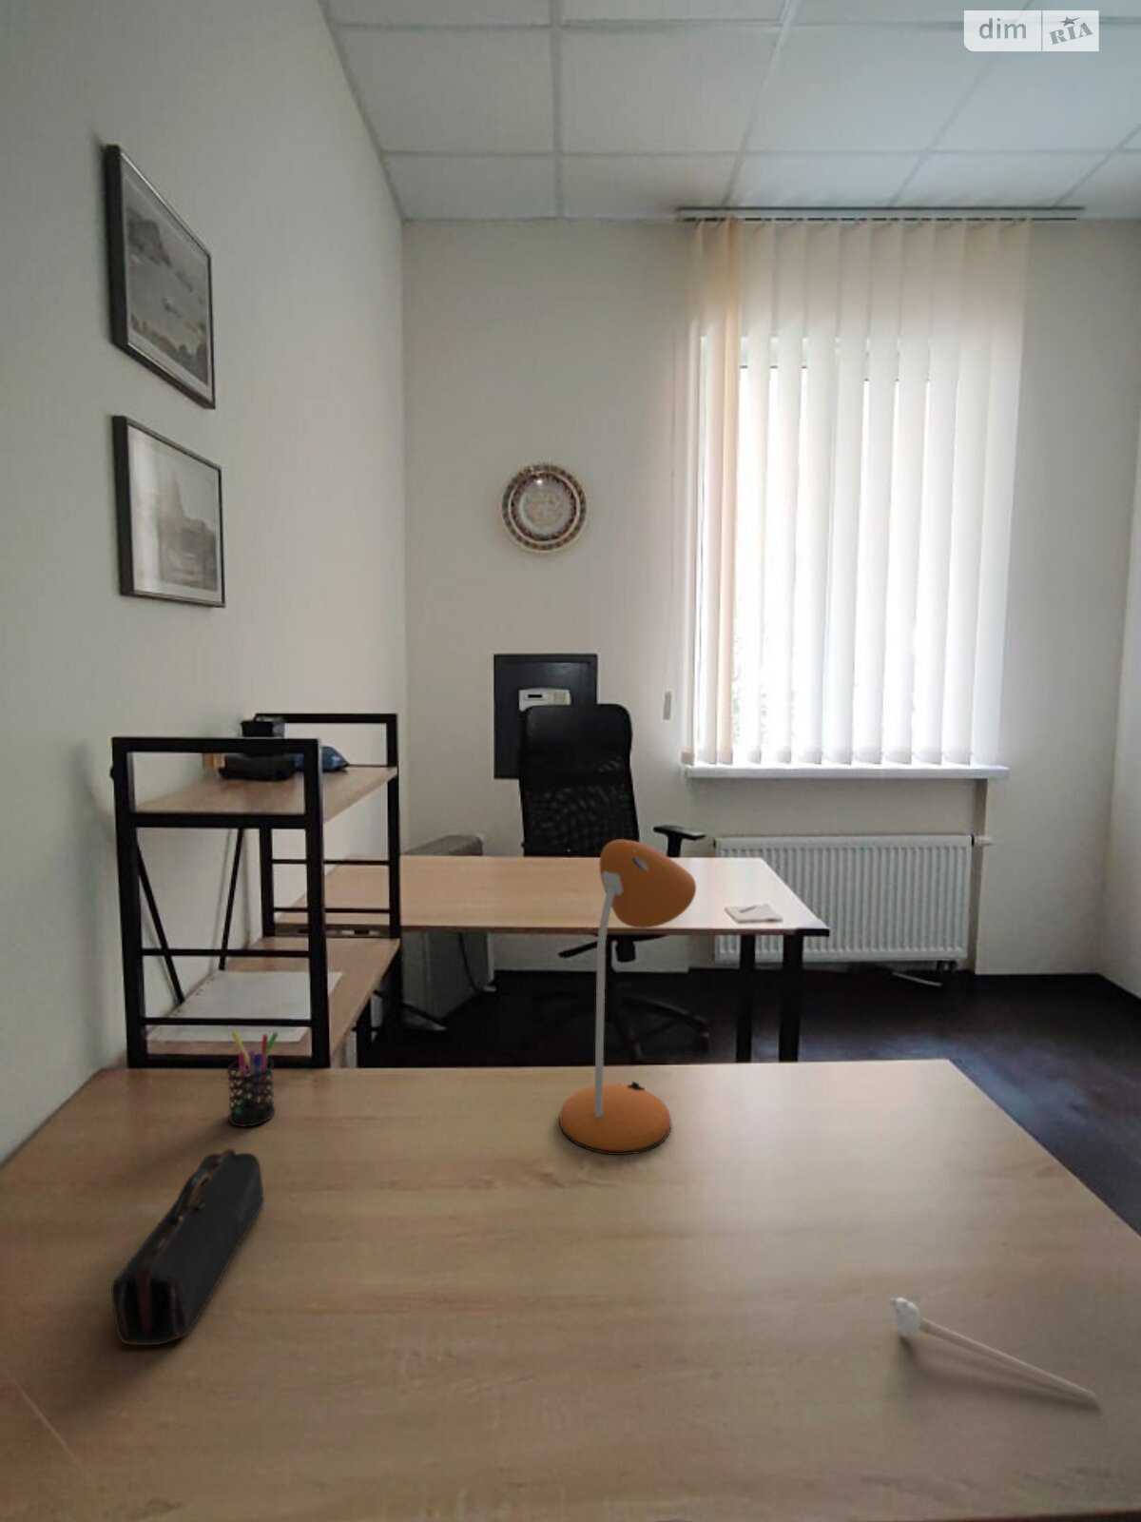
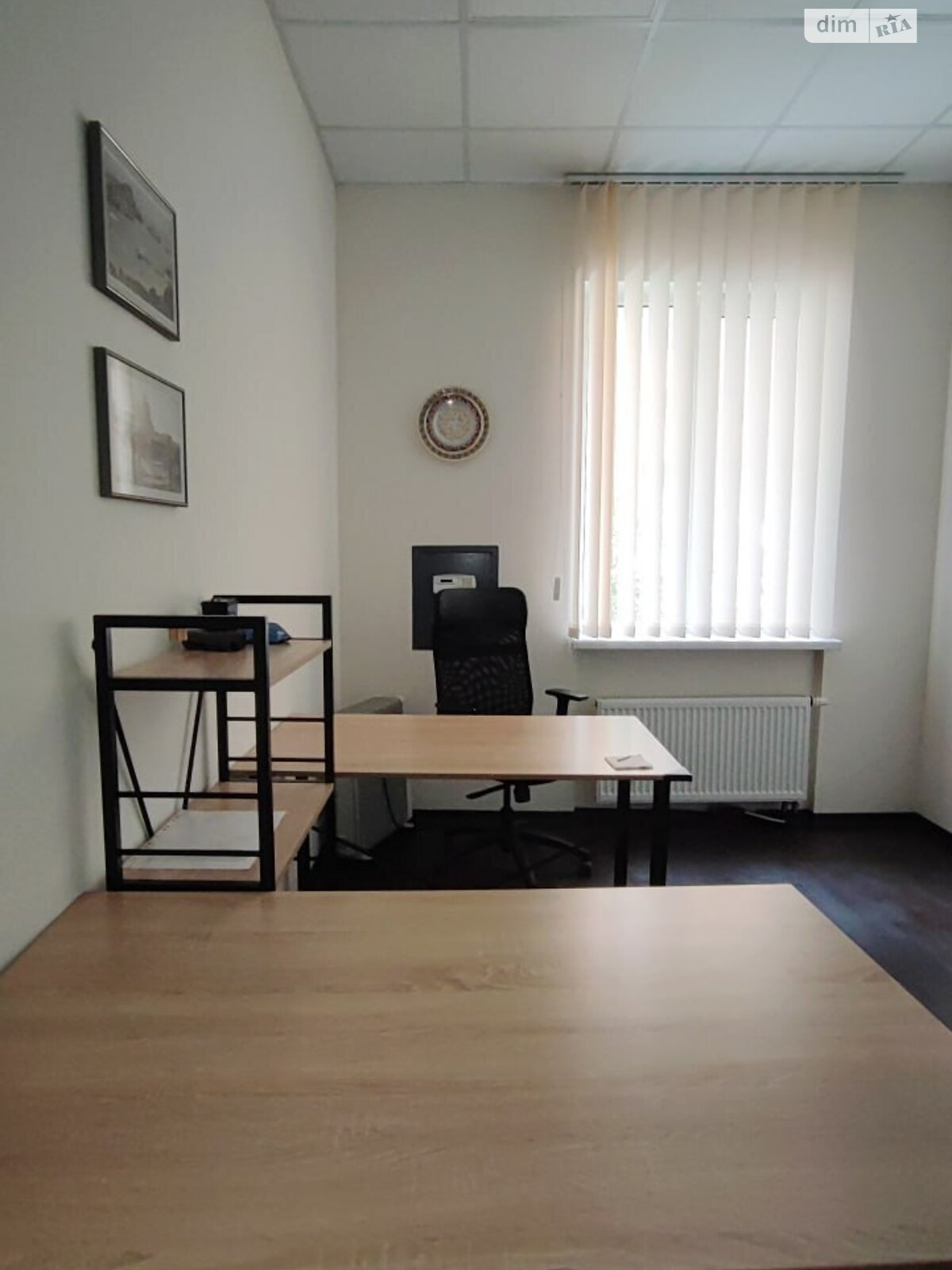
- pencil case (194, 1218)
- desk lamp (604, 976)
- pen holder (256, 1071)
- pen (983, 1345)
